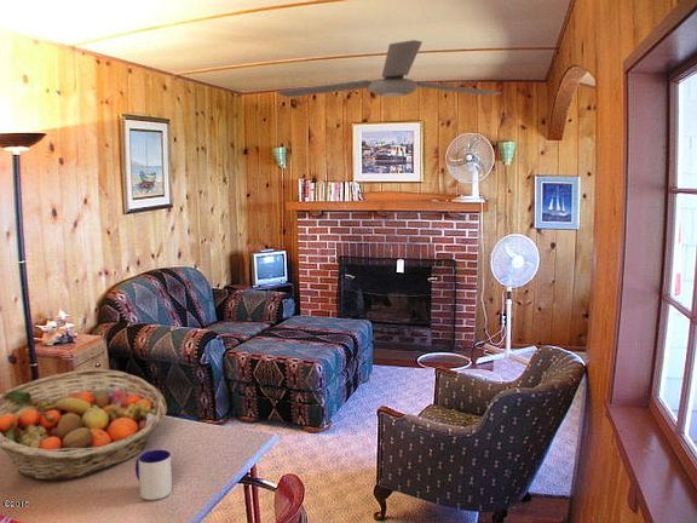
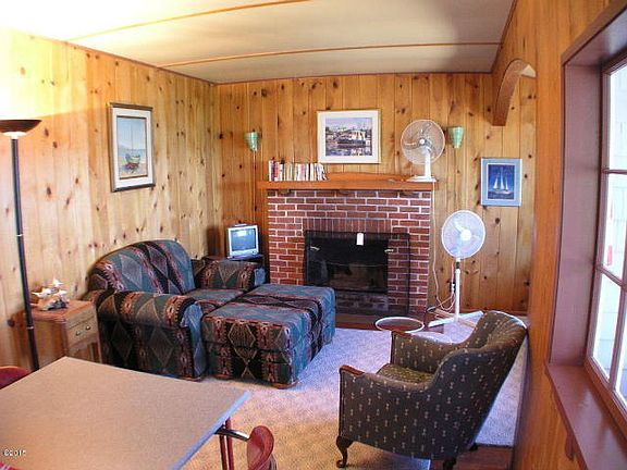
- fruit basket (81, 420)
- mug (150, 472)
- ceiling fan (388, 65)
